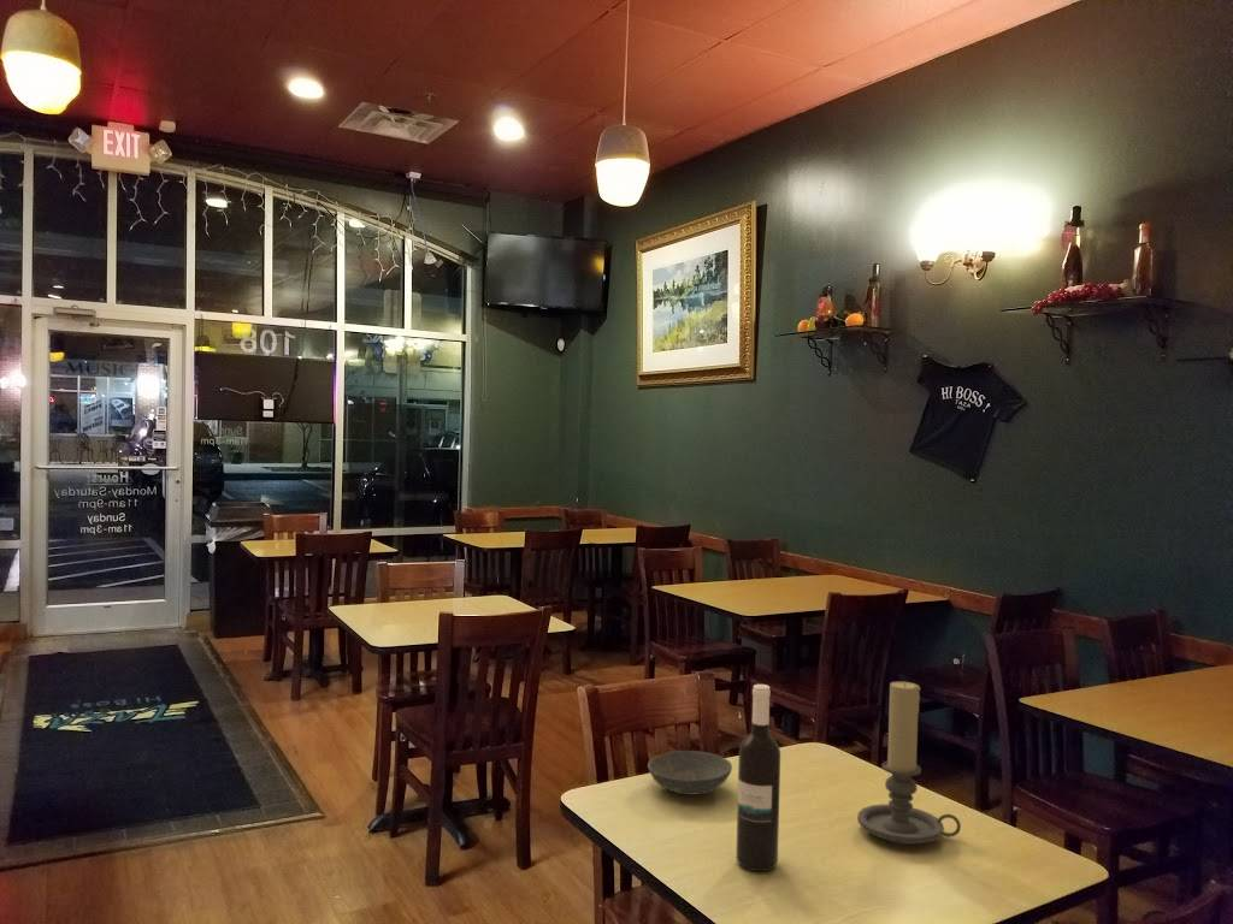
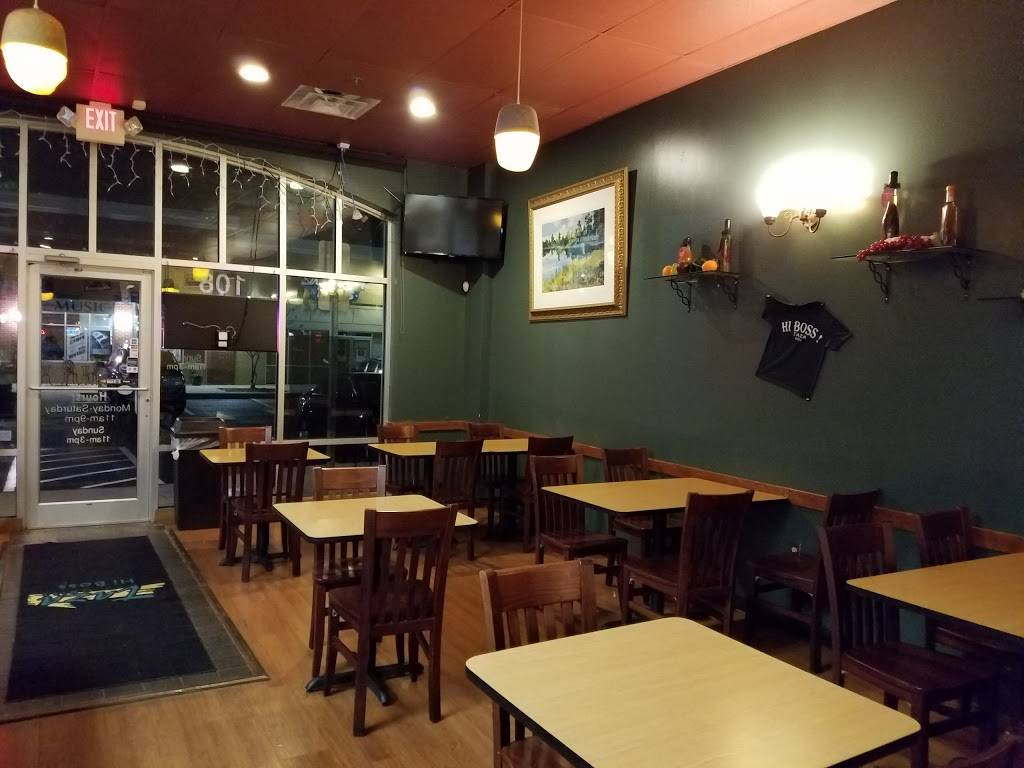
- candle holder (910, 758)
- bowl (689, 775)
- wine bottle (759, 774)
